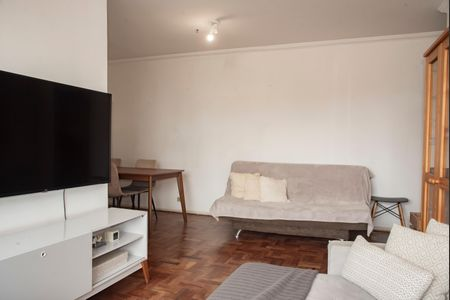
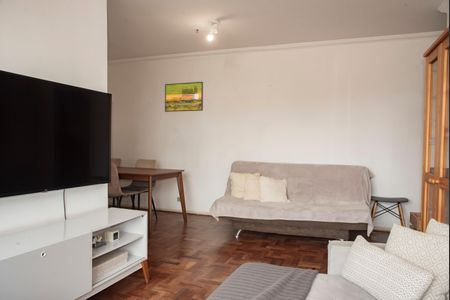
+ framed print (183, 97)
